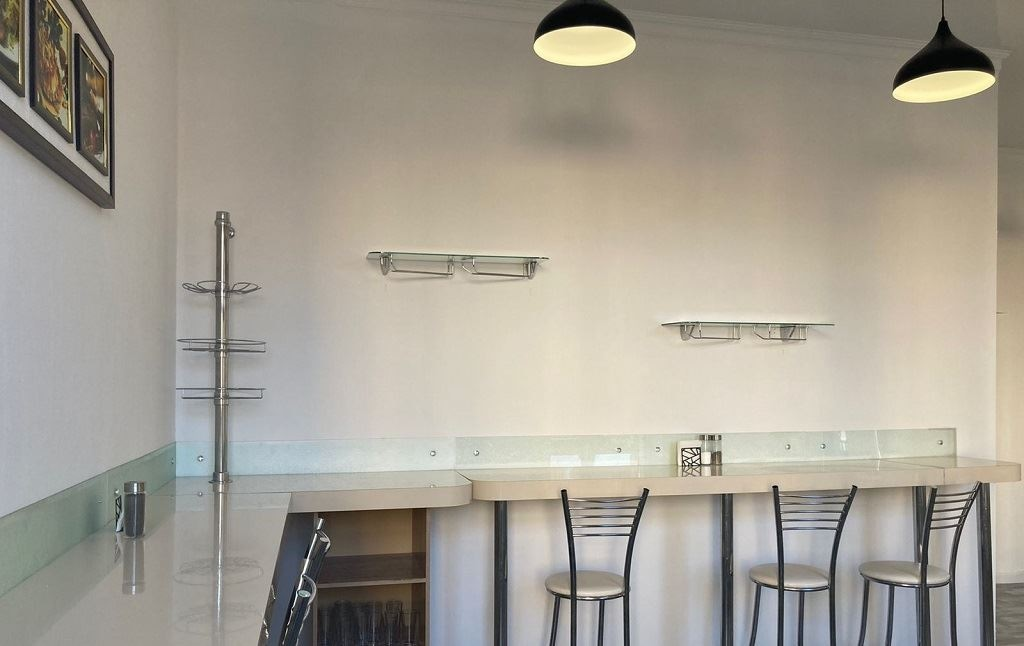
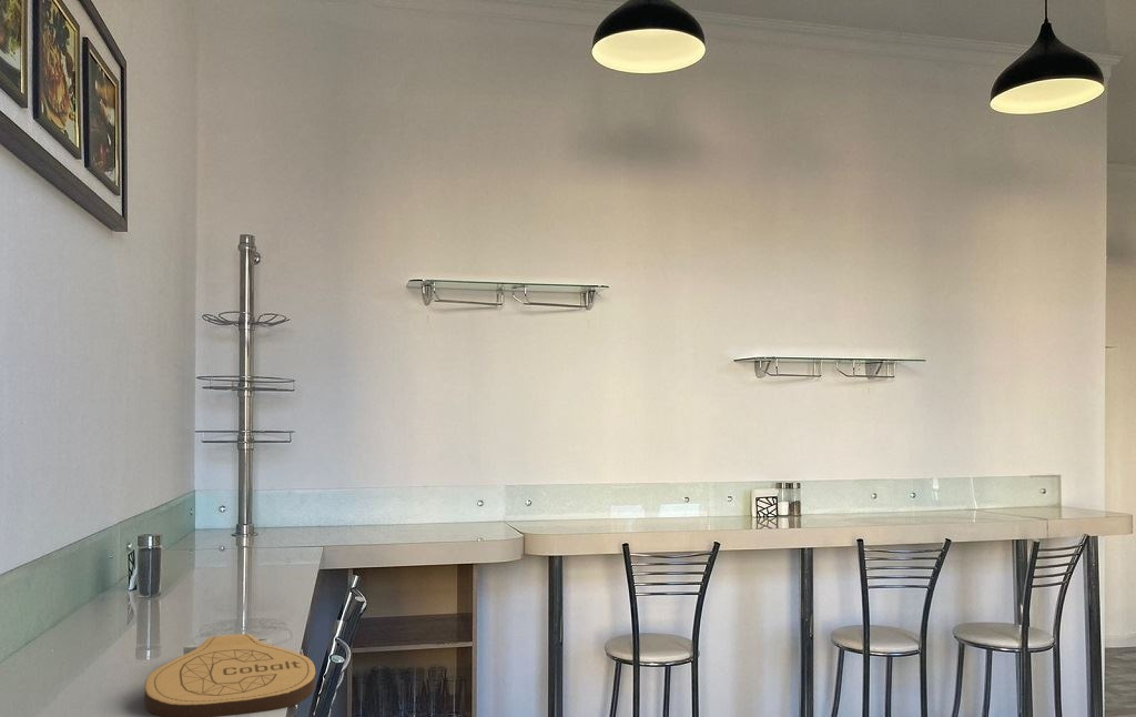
+ key chain (230, 662)
